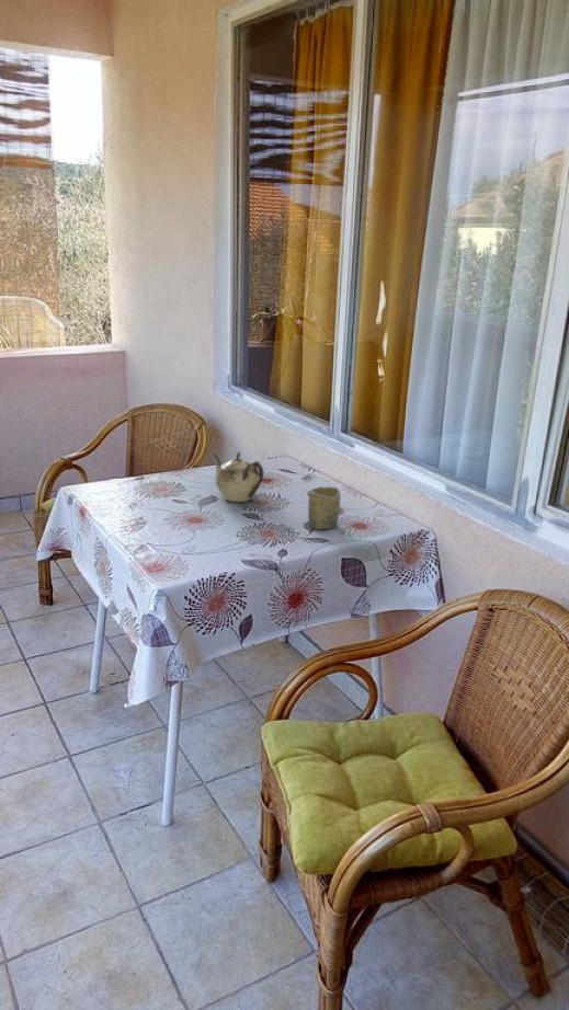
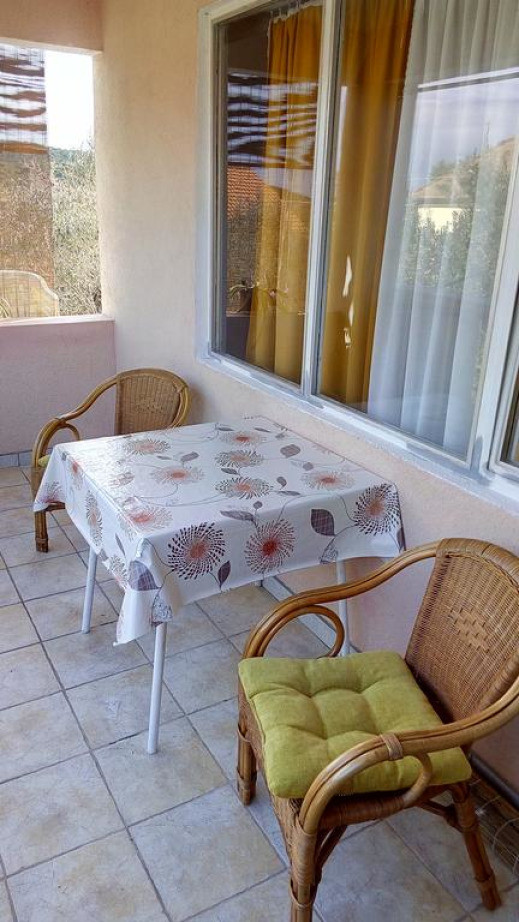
- cup (323, 507)
- teapot (235, 474)
